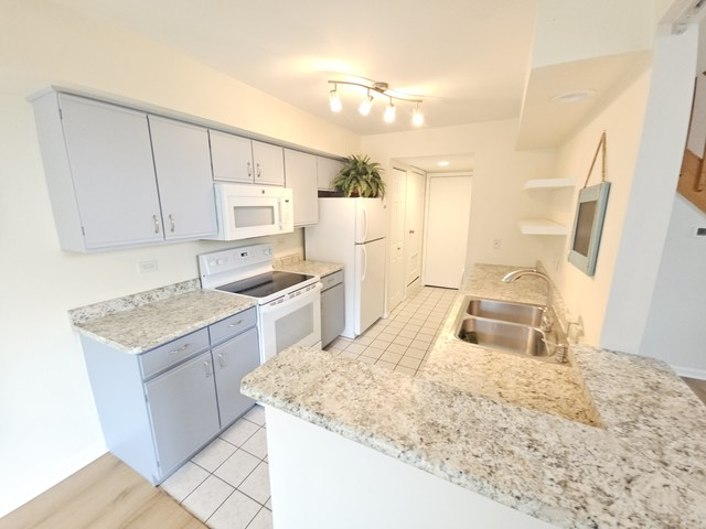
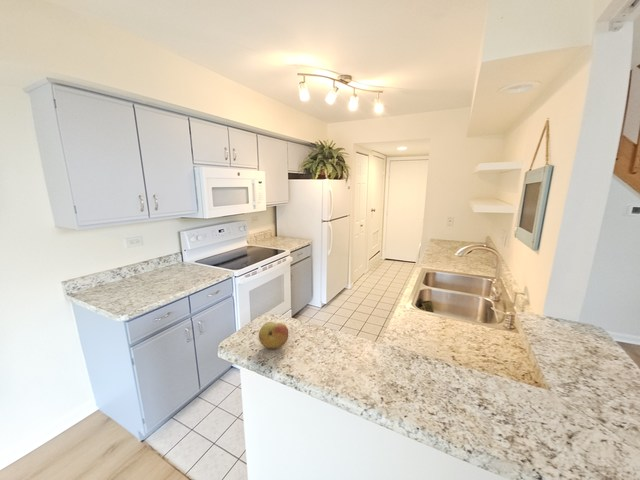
+ fruit (274, 335)
